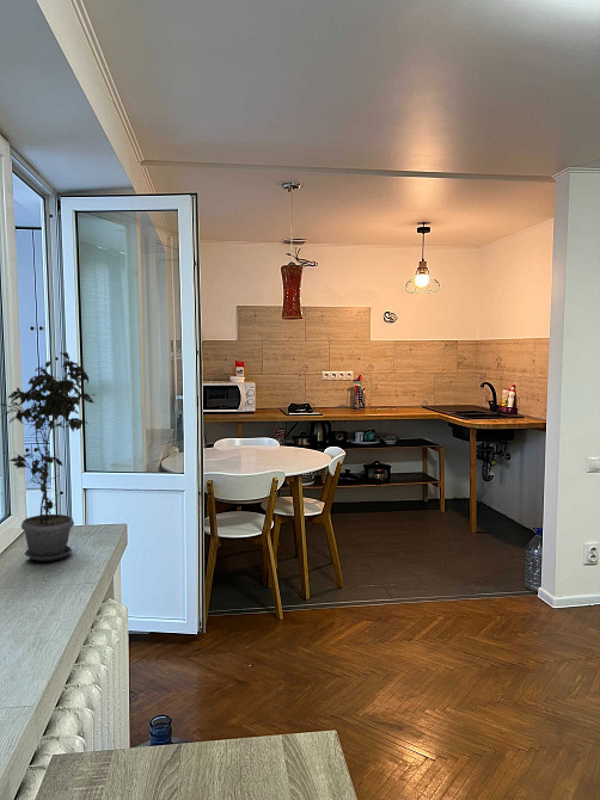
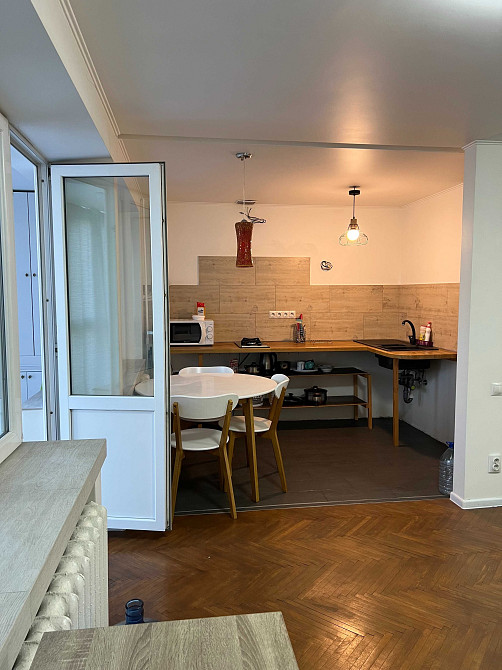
- potted plant (49, 456)
